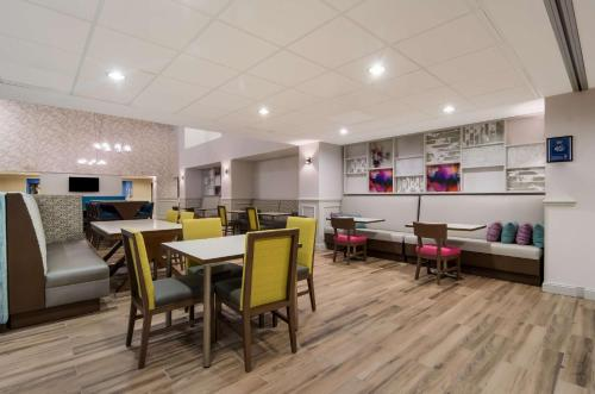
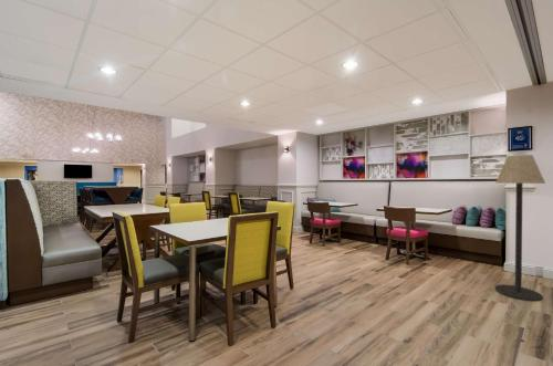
+ floor lamp (519, 224)
